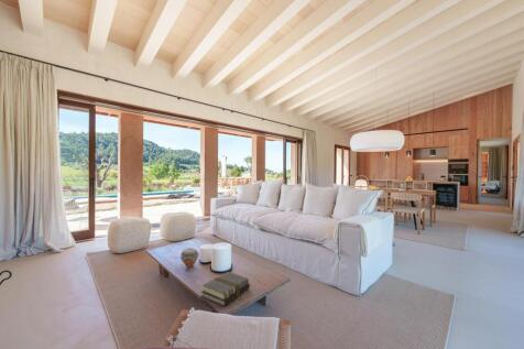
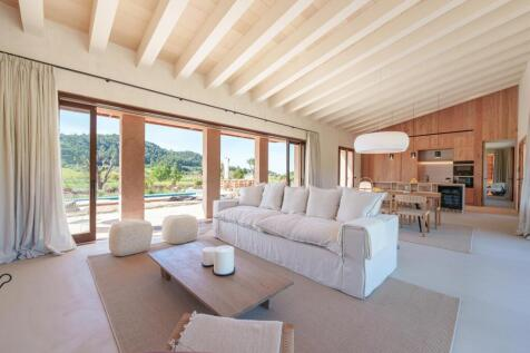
- jar (189, 258)
- book (226, 286)
